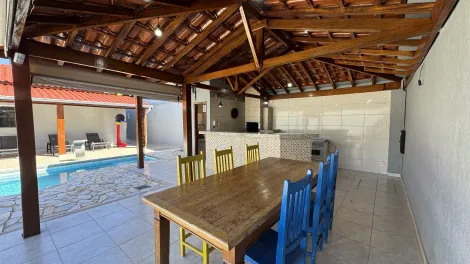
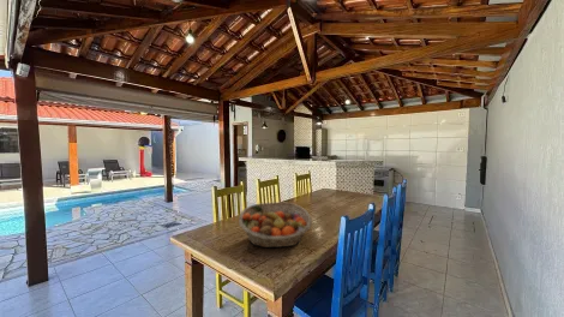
+ fruit basket (275, 223)
